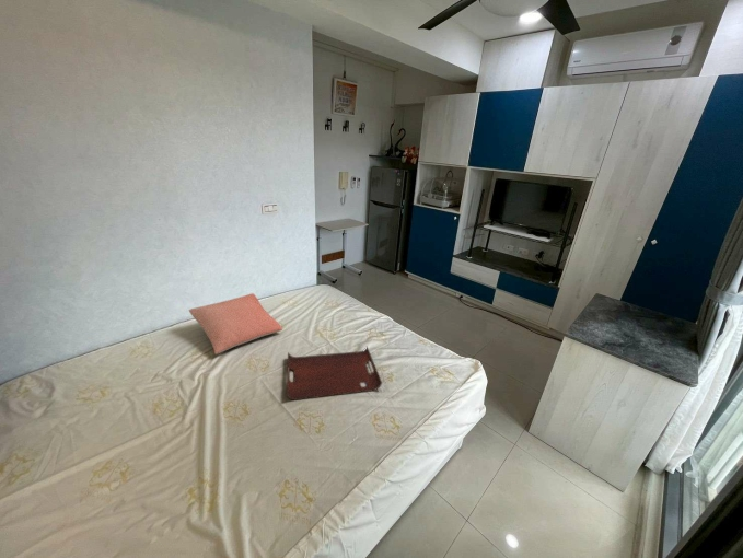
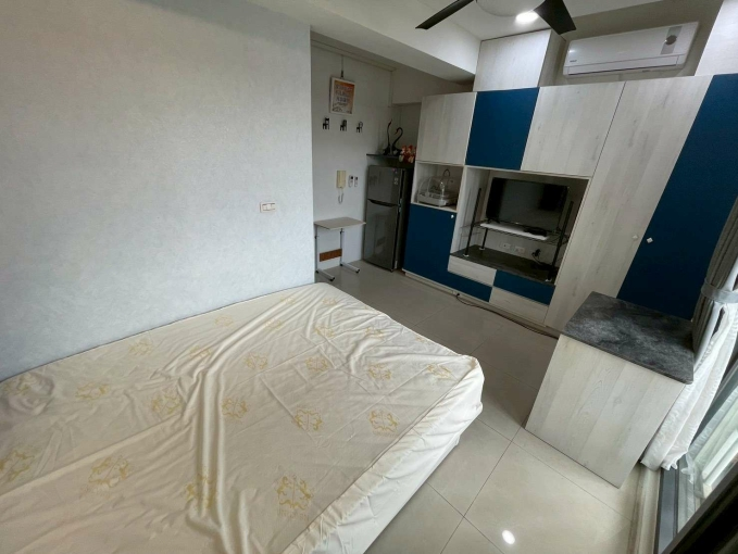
- serving tray (332, 370)
- pillow (236, 319)
